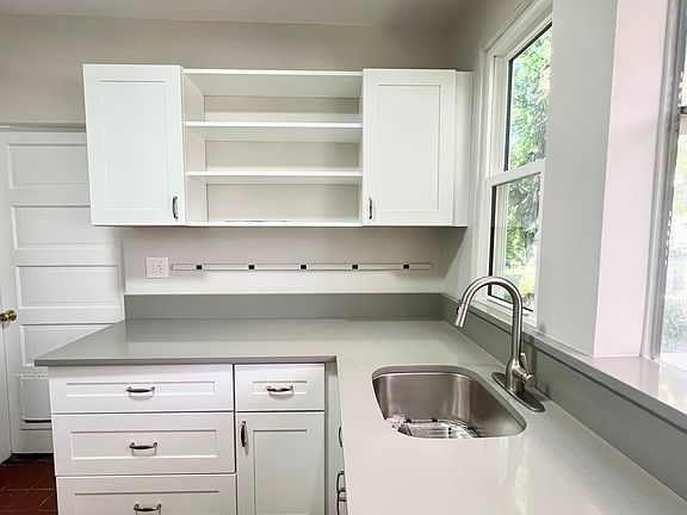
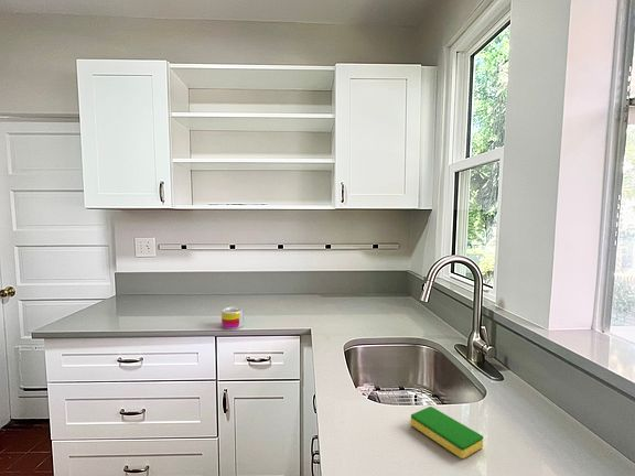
+ dish sponge (444, 430)
+ mug (230, 316)
